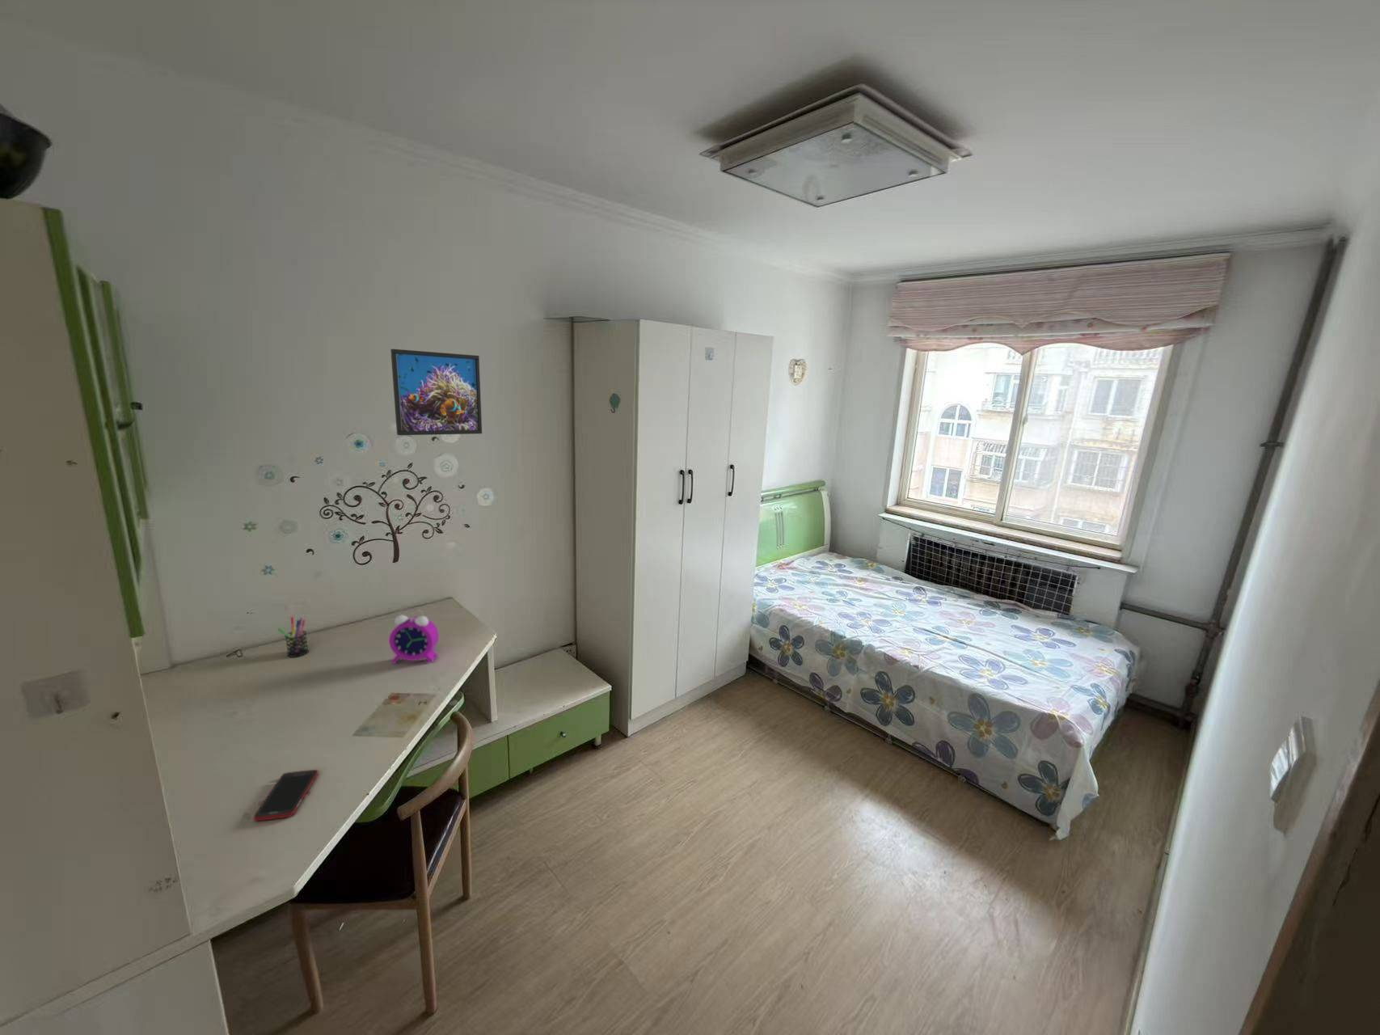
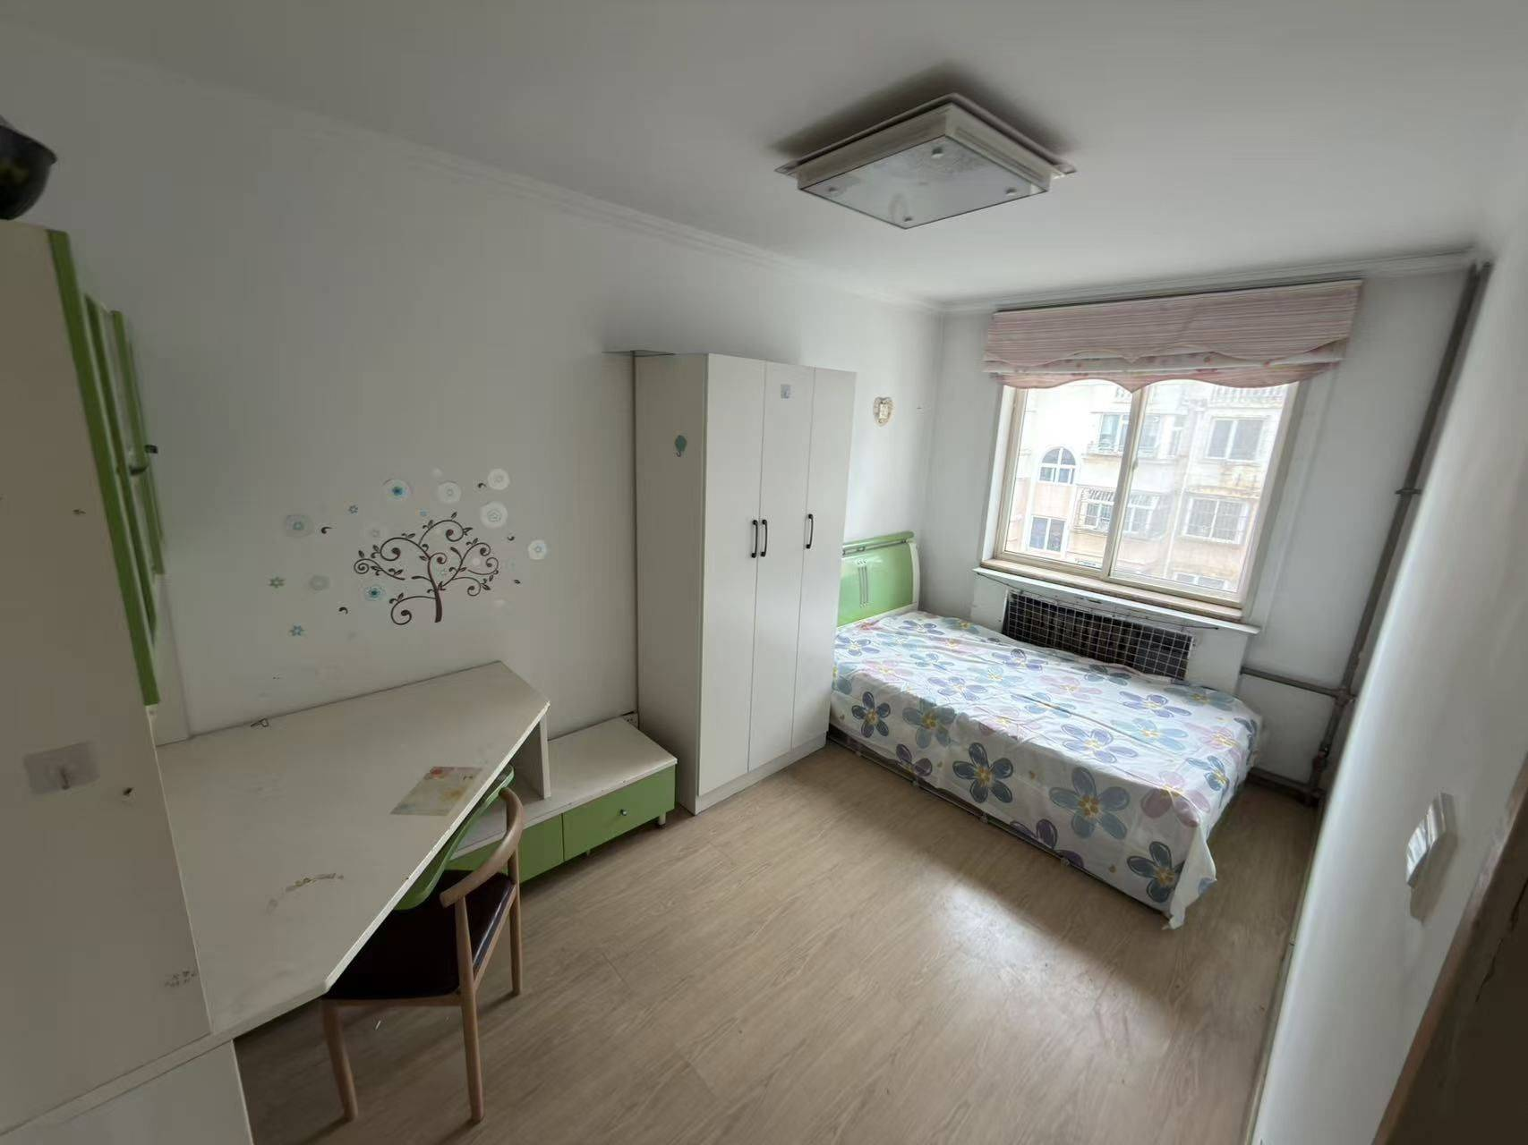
- alarm clock (414, 634)
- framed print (439, 394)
- cell phone (287, 794)
- pen holder (292, 636)
